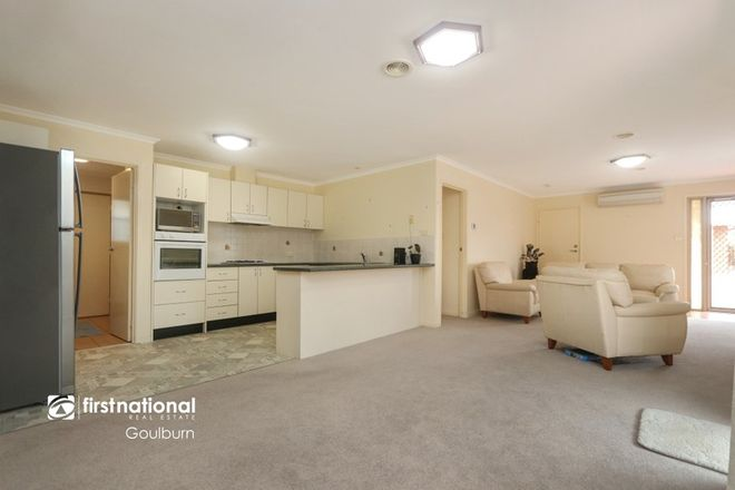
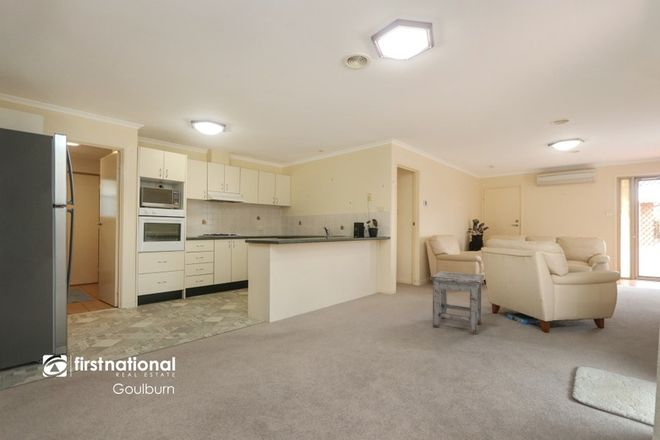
+ stool (455, 305)
